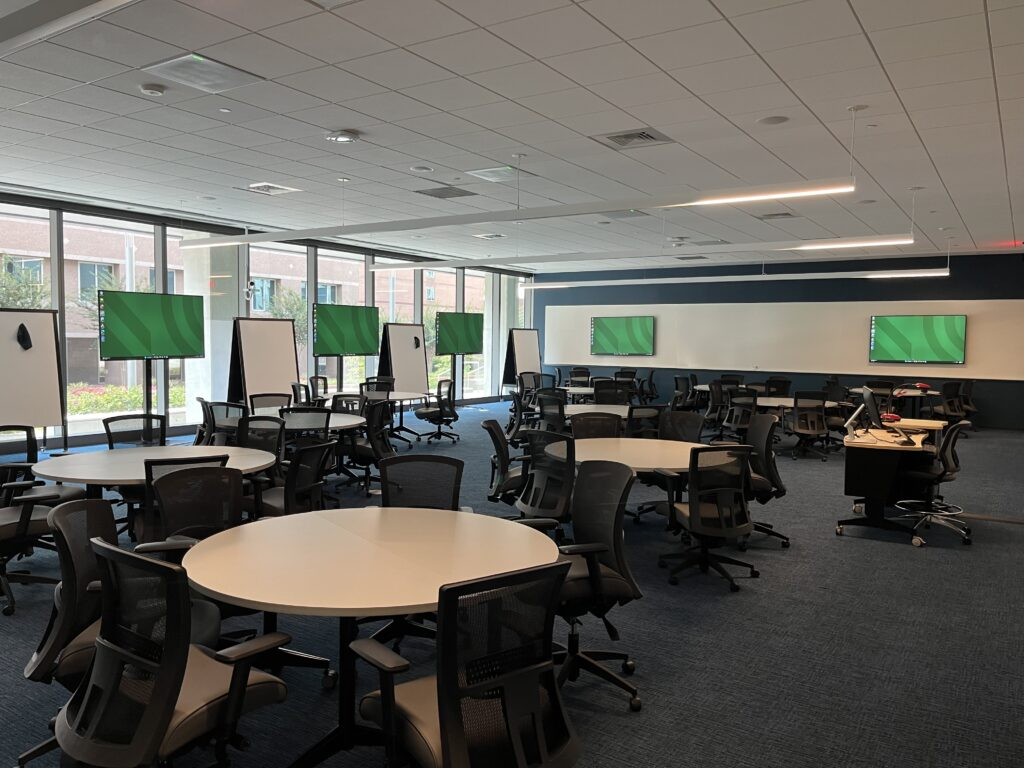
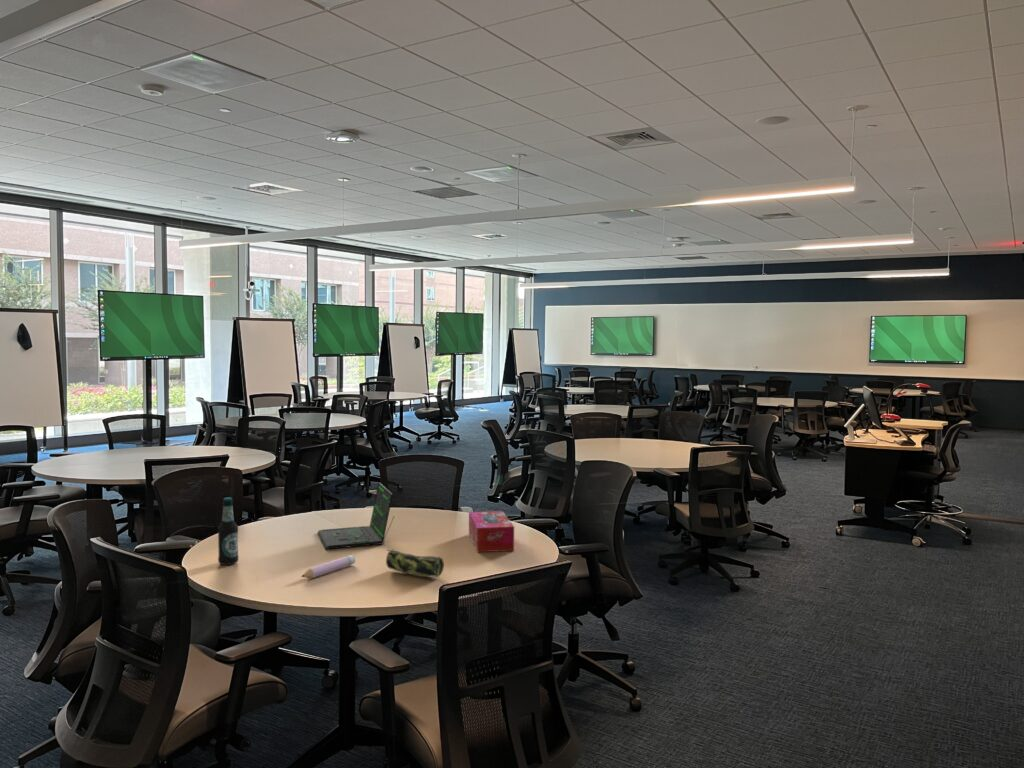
+ bottle (228, 530)
+ pencil case (413, 563)
+ laptop (355, 527)
+ tissue box (490, 530)
+ coloring material (327, 567)
